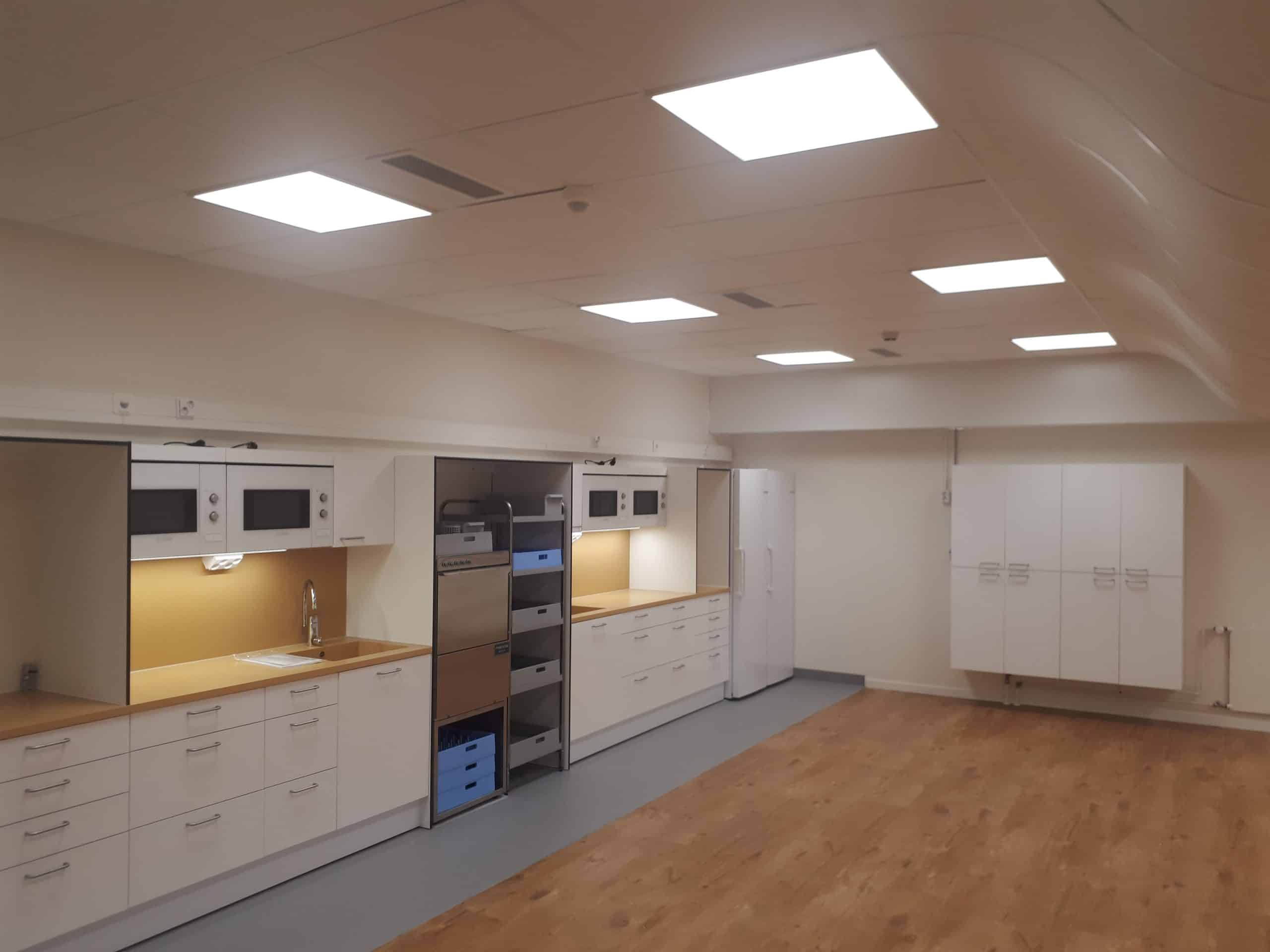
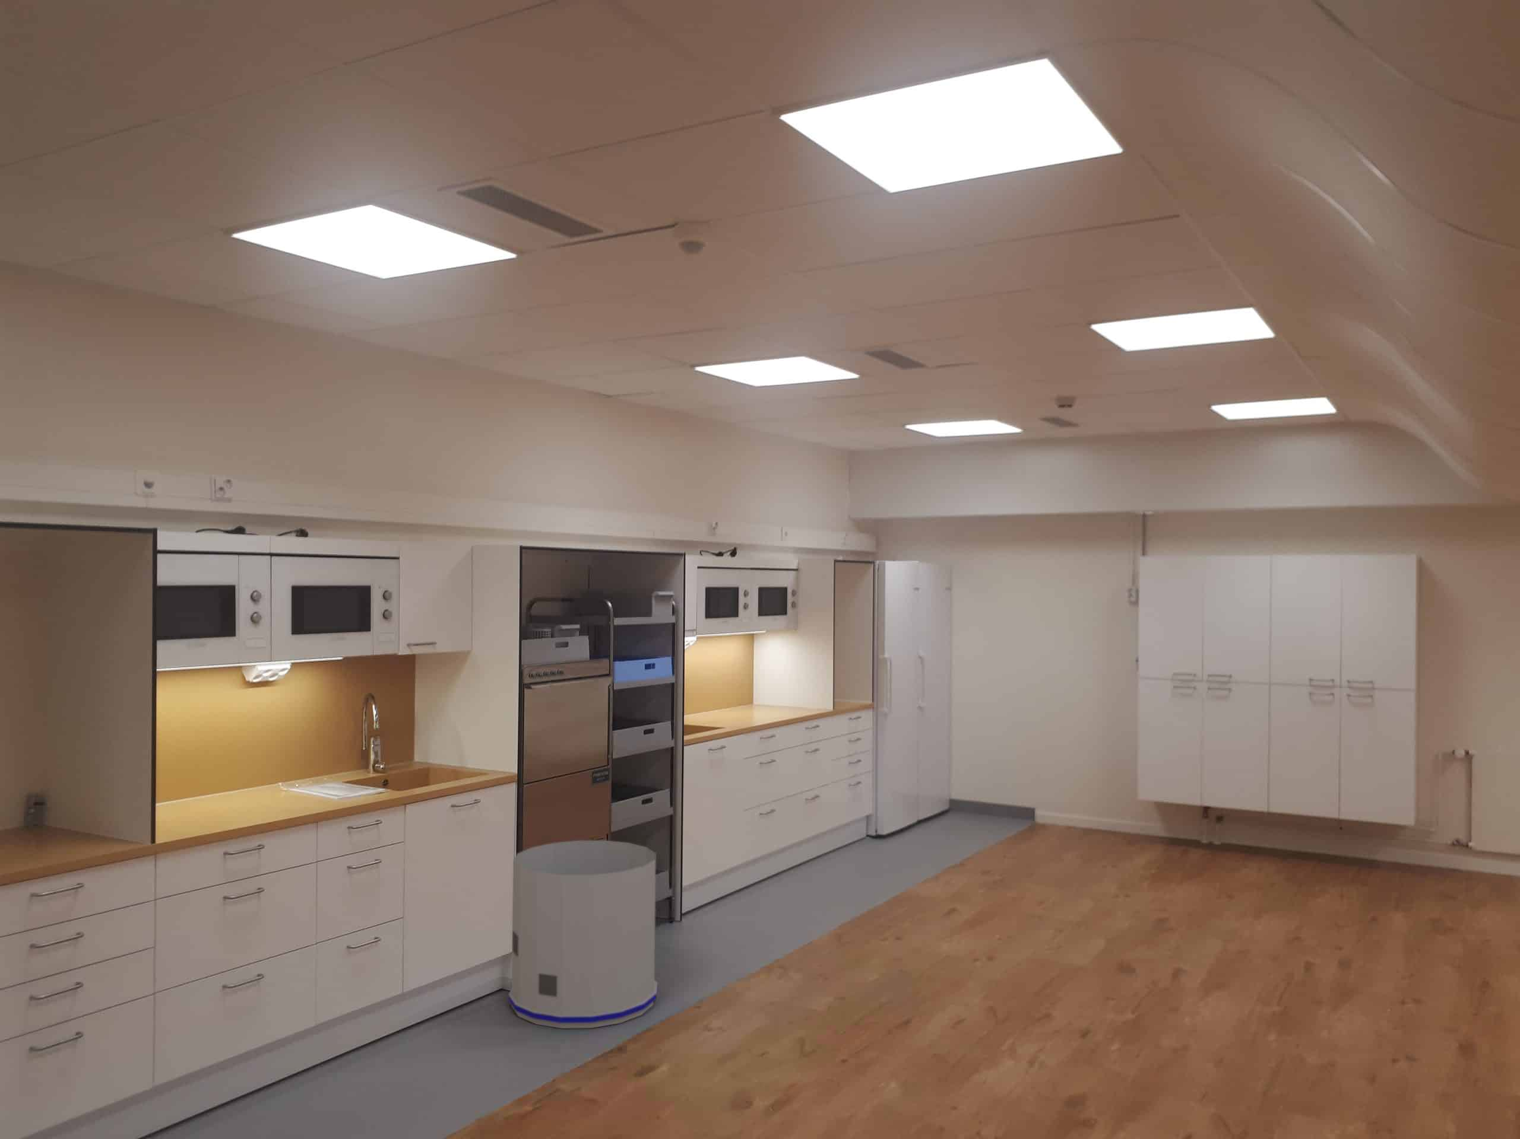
+ trash can (584, 928)
